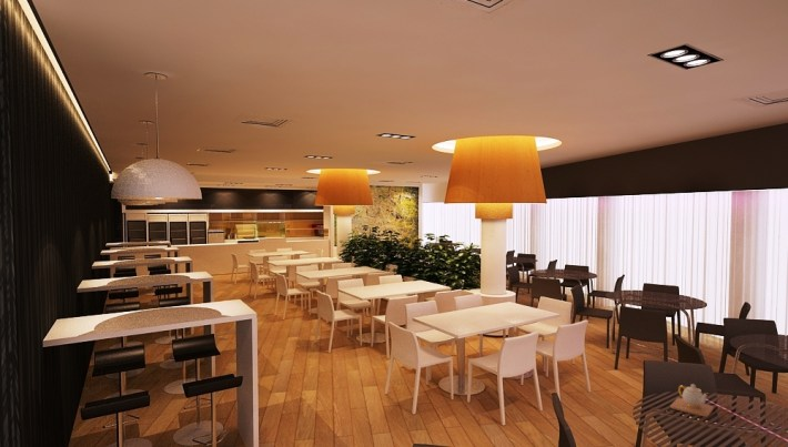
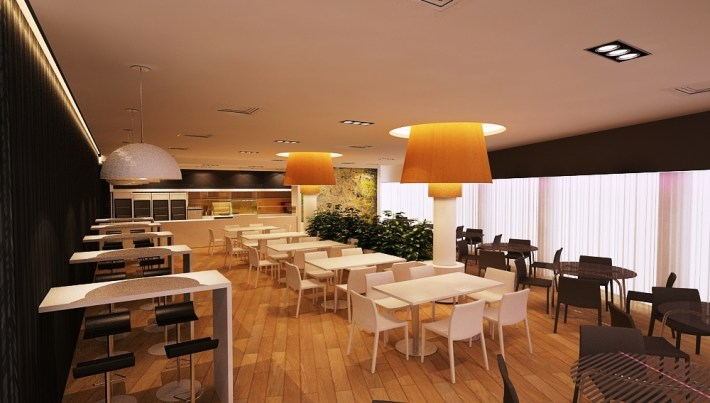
- teapot (691, 396)
